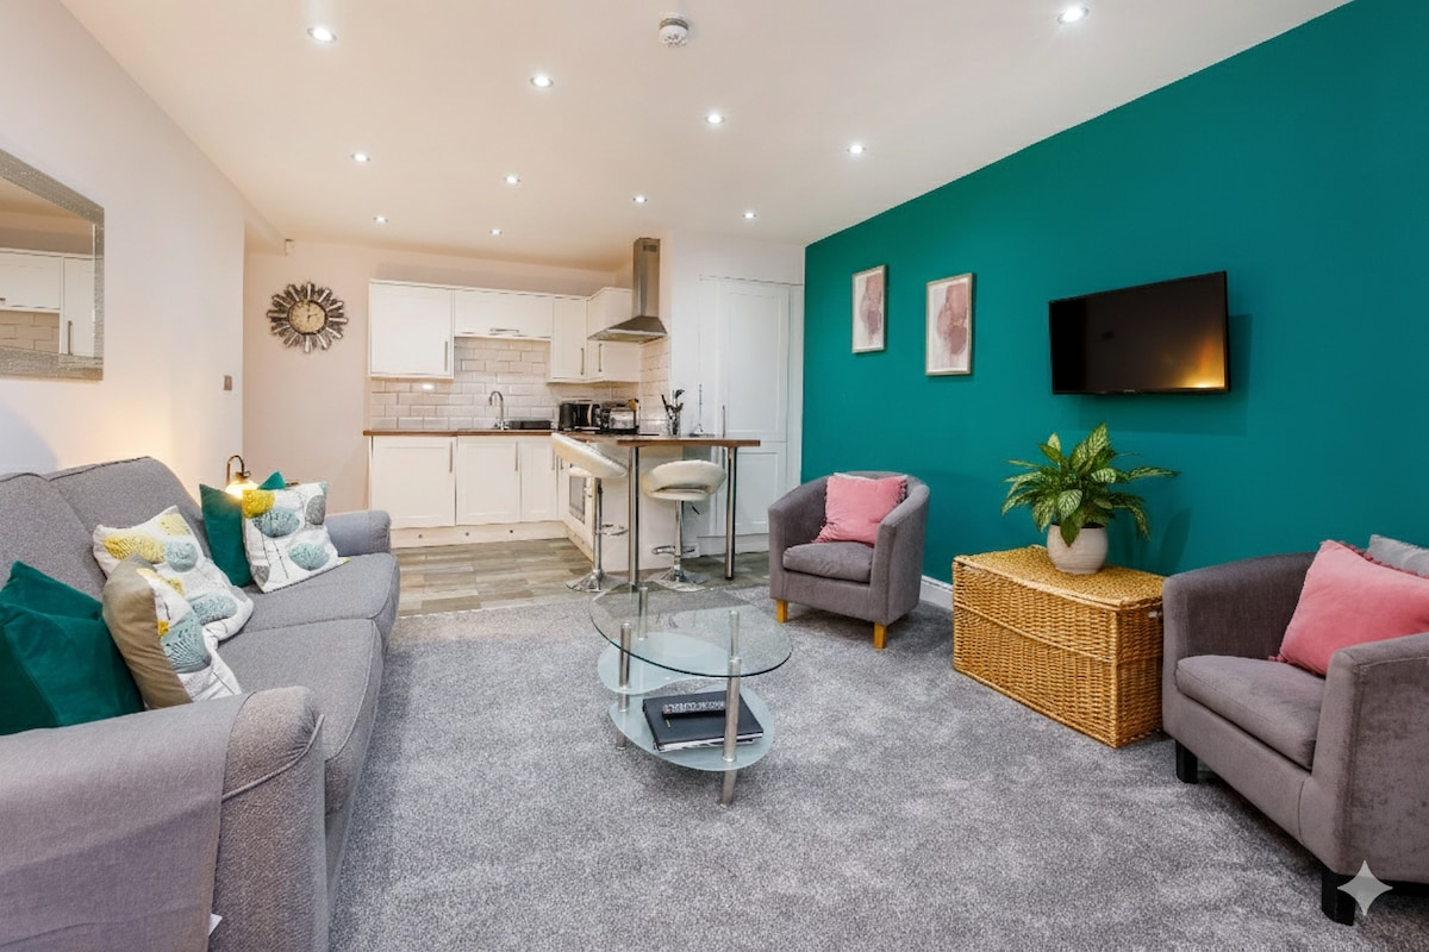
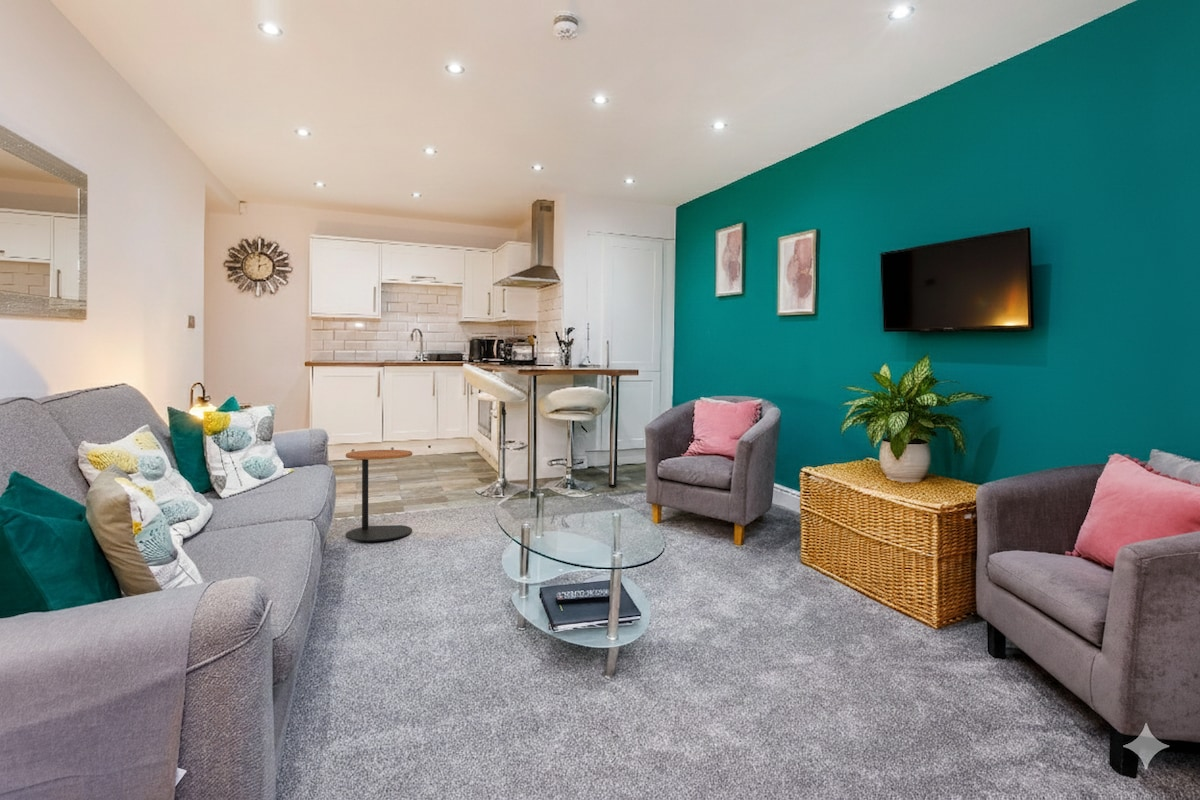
+ side table (367, 493)
